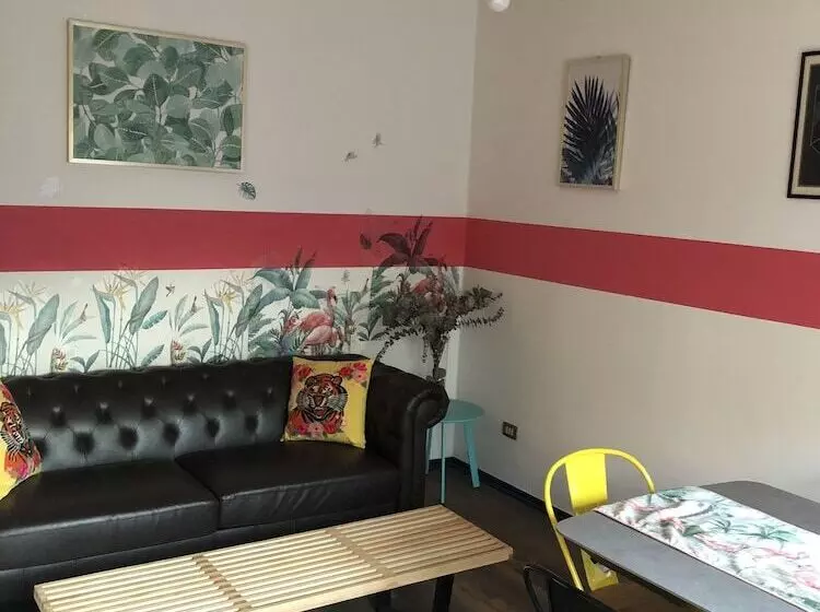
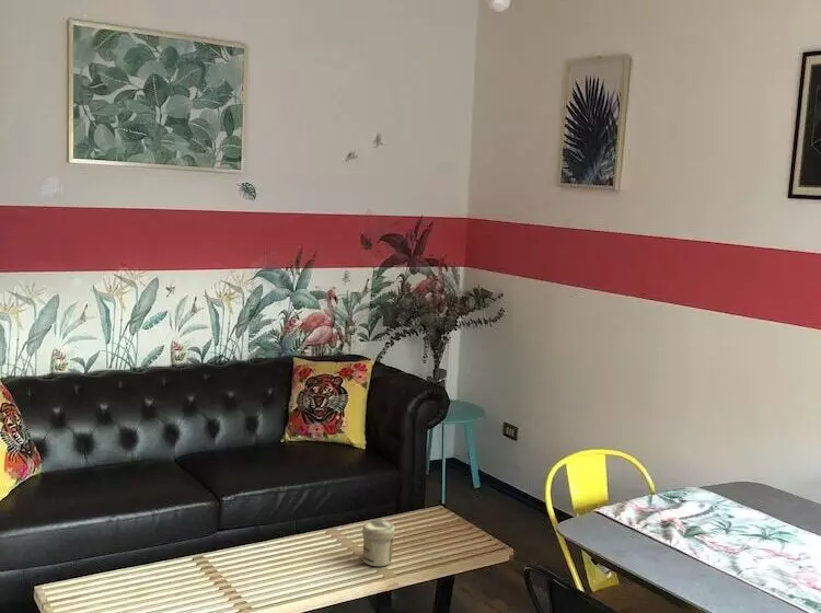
+ jar (378, 543)
